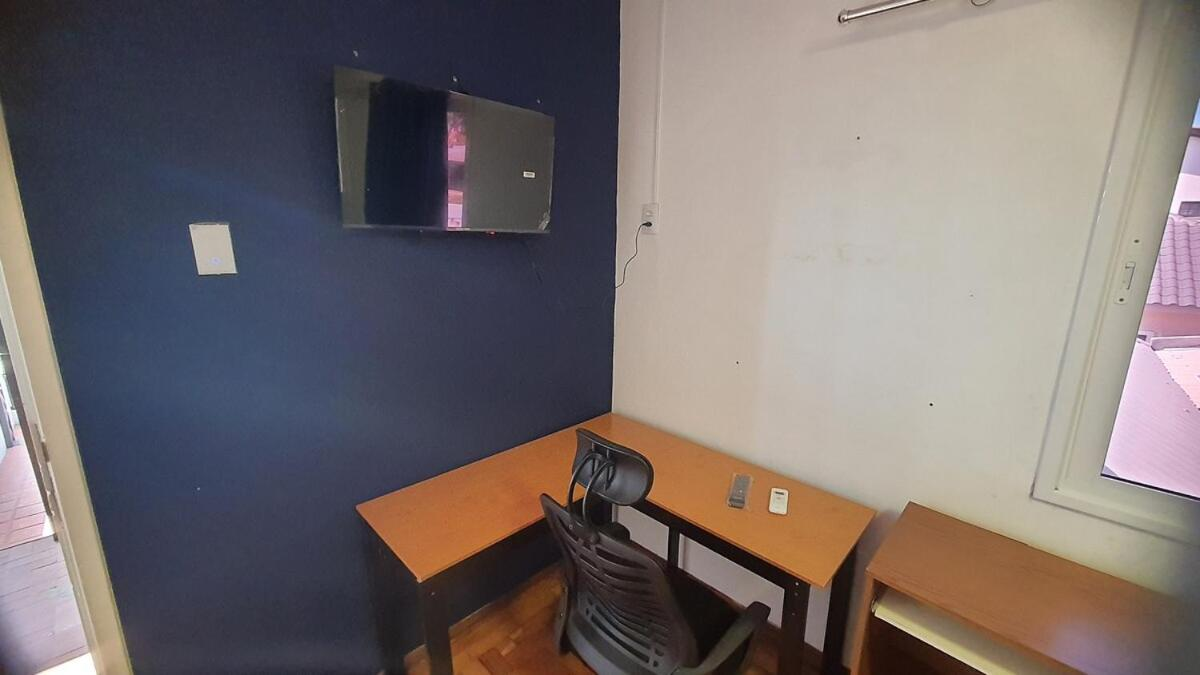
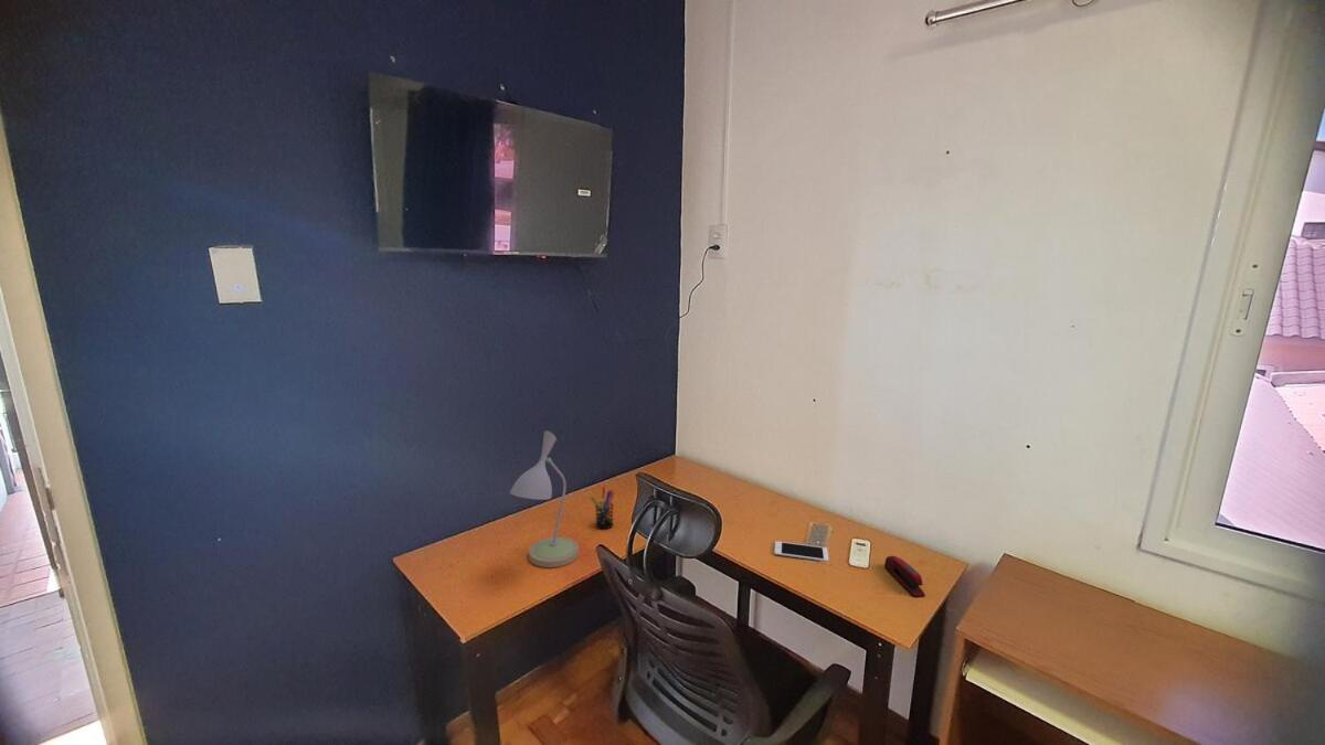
+ cell phone (801, 551)
+ stapler (903, 571)
+ pen holder (602, 507)
+ desk lamp (544, 497)
